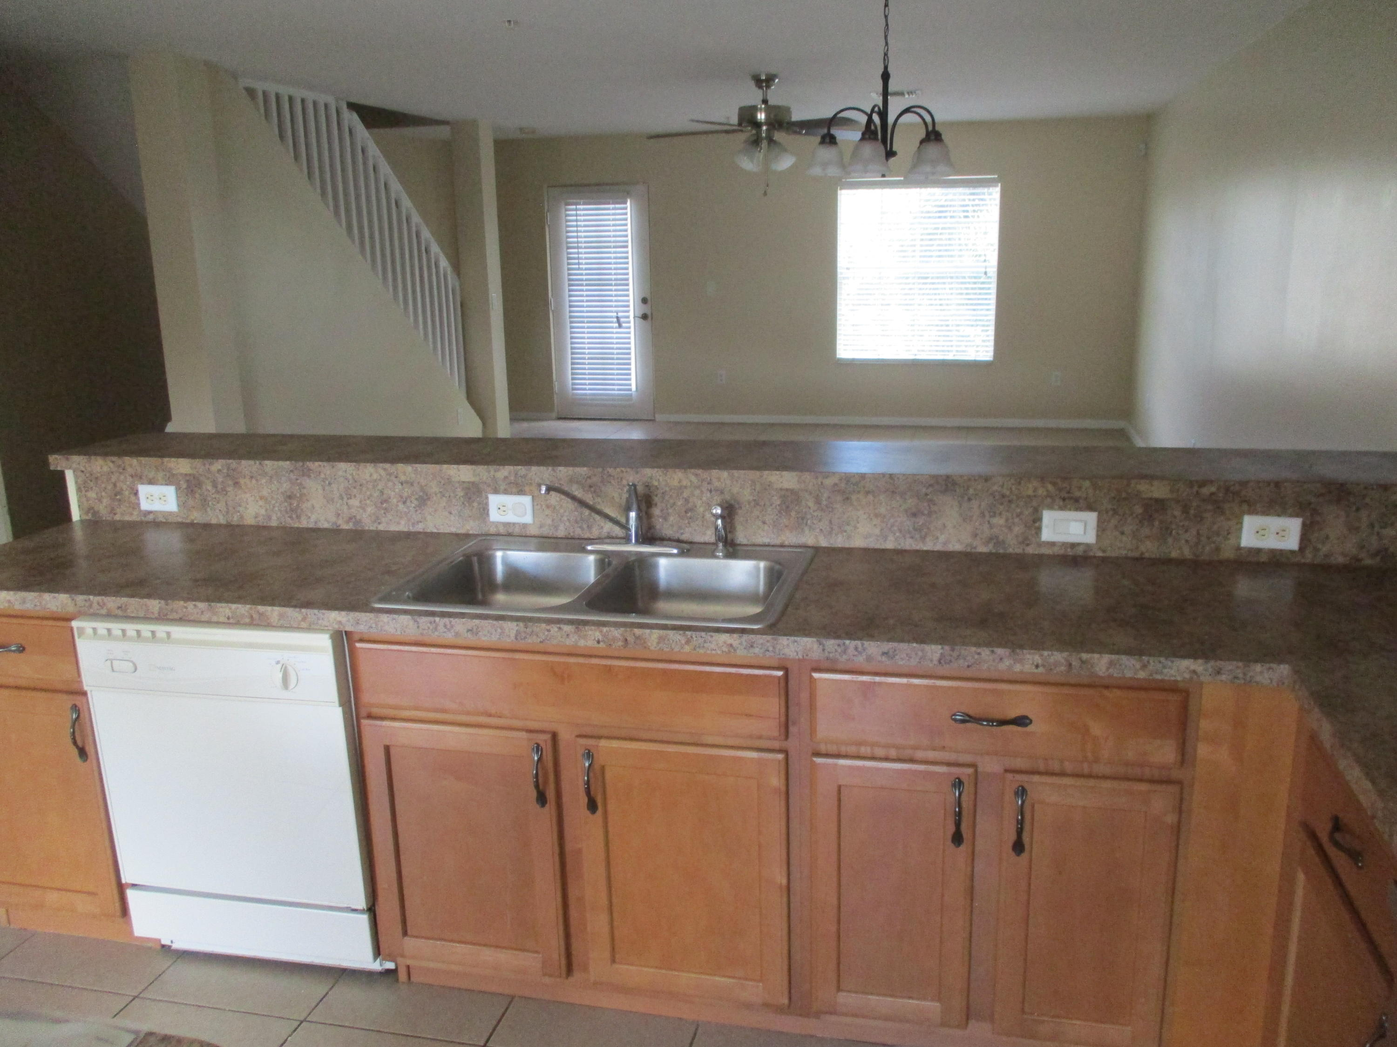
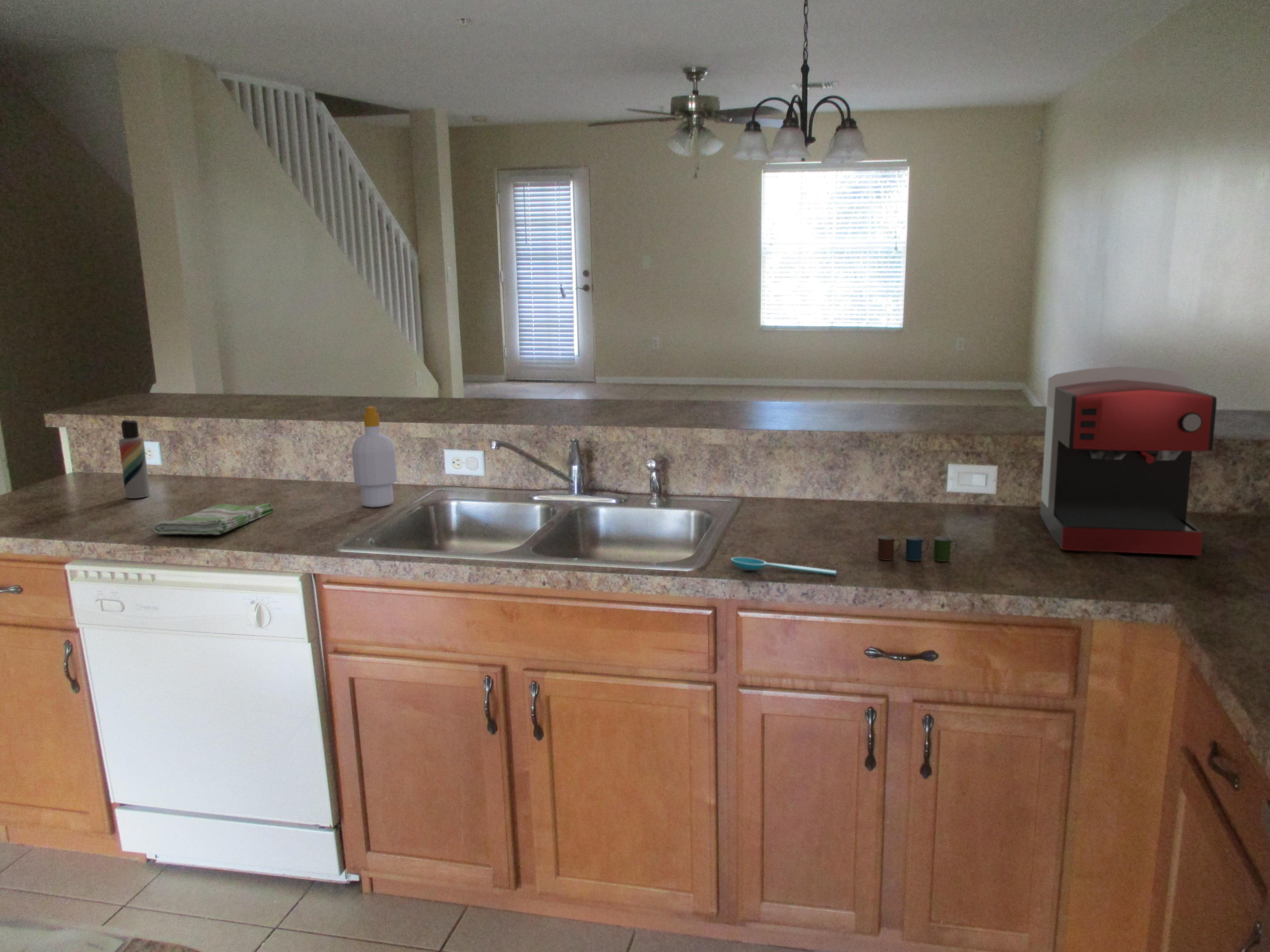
+ dish towel (215, 516)
+ cup (917, 541)
+ coffee maker (1125, 456)
+ soap bottle (374, 456)
+ spoon (783, 566)
+ lotion bottle (133, 458)
